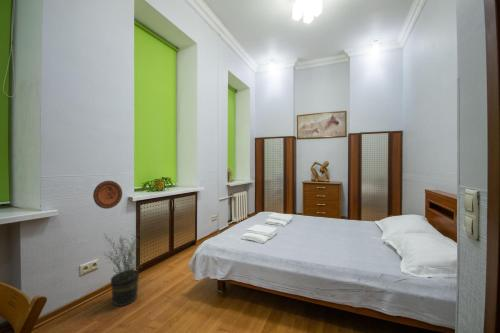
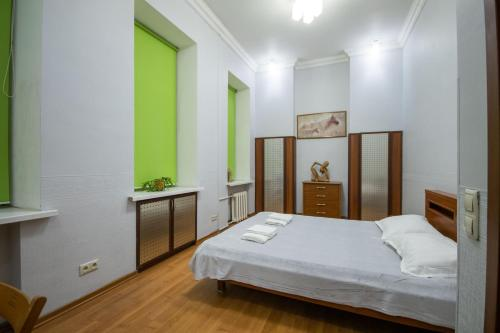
- potted plant (123, 264)
- decorative plate (108, 194)
